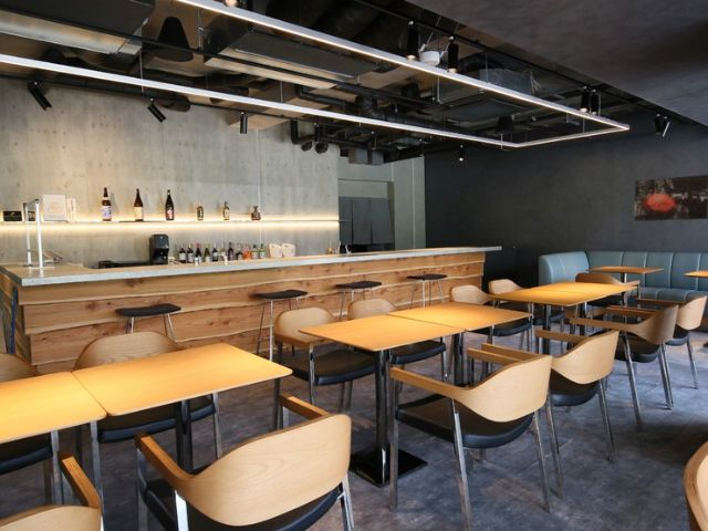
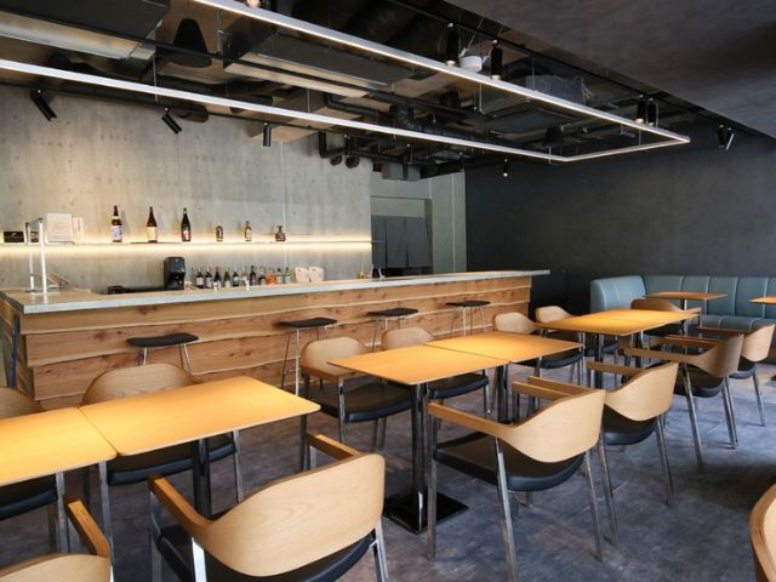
- wall art (669, 198)
